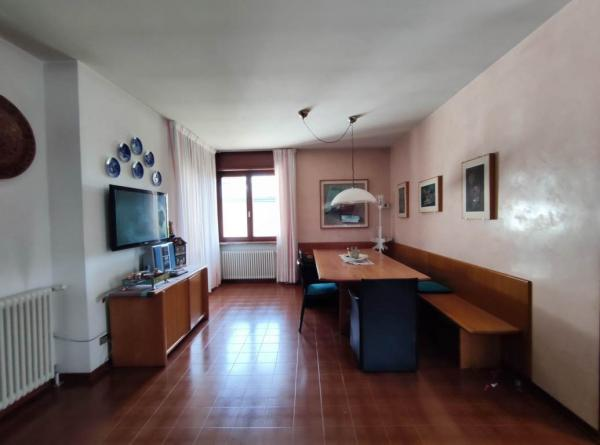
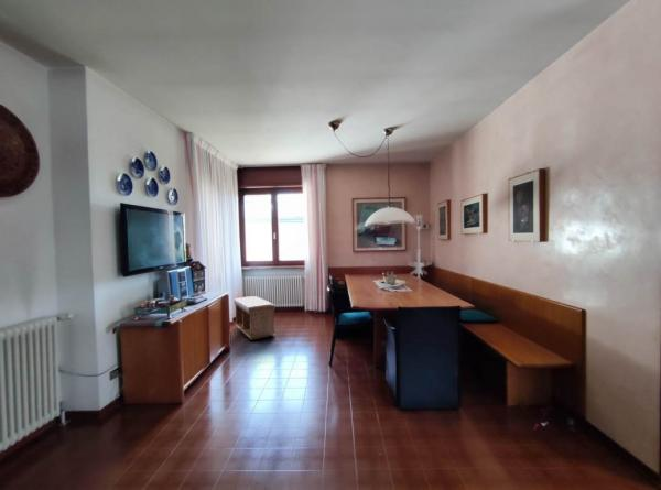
+ bench (253, 315)
